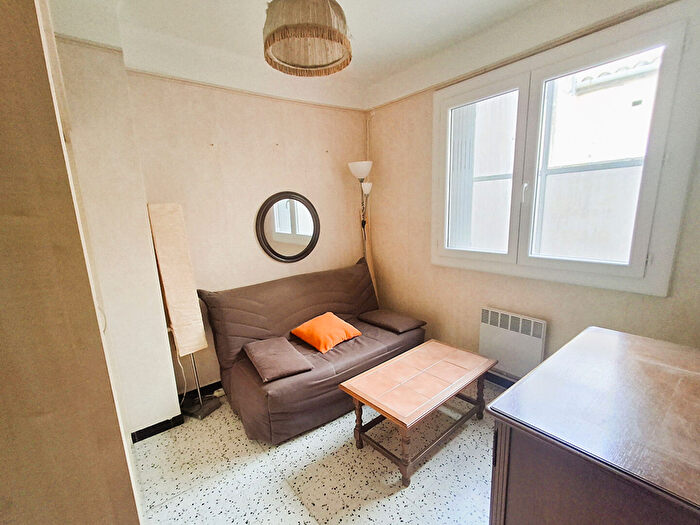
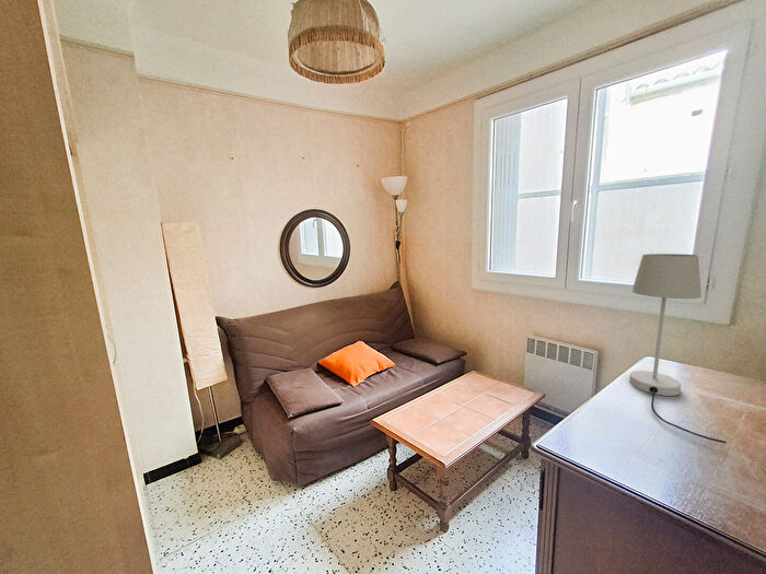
+ table lamp (662, 328)
